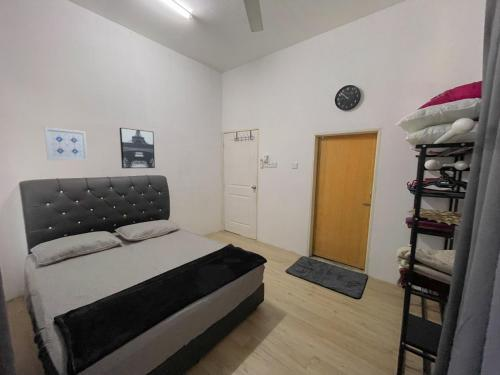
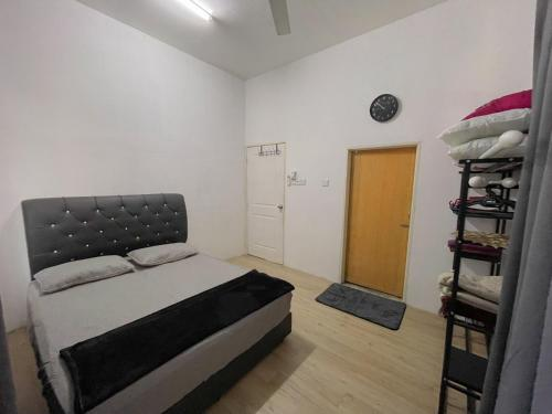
- wall art (67, 145)
- wall art (138, 149)
